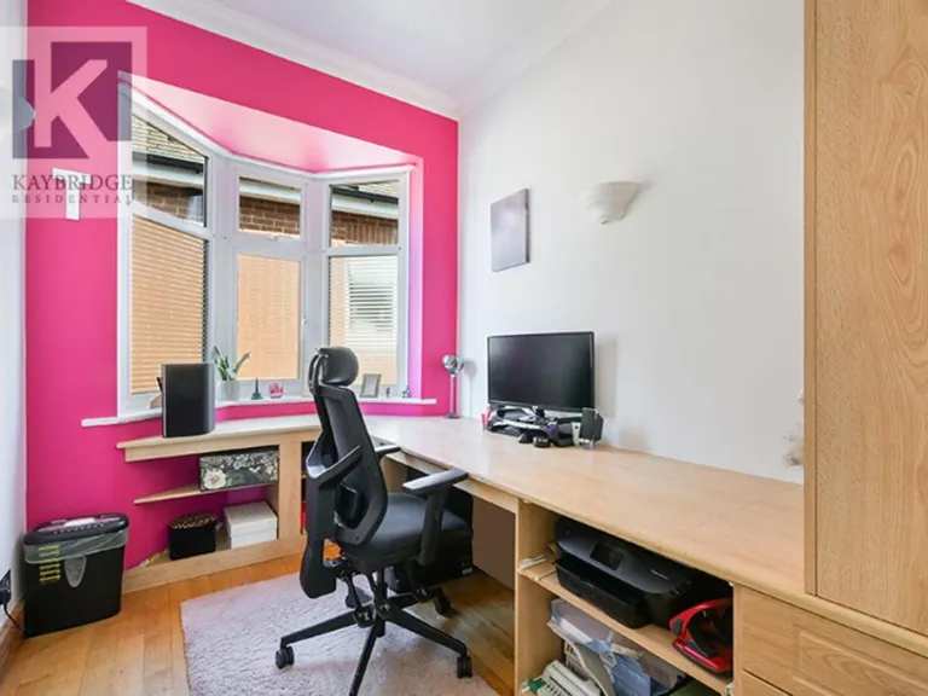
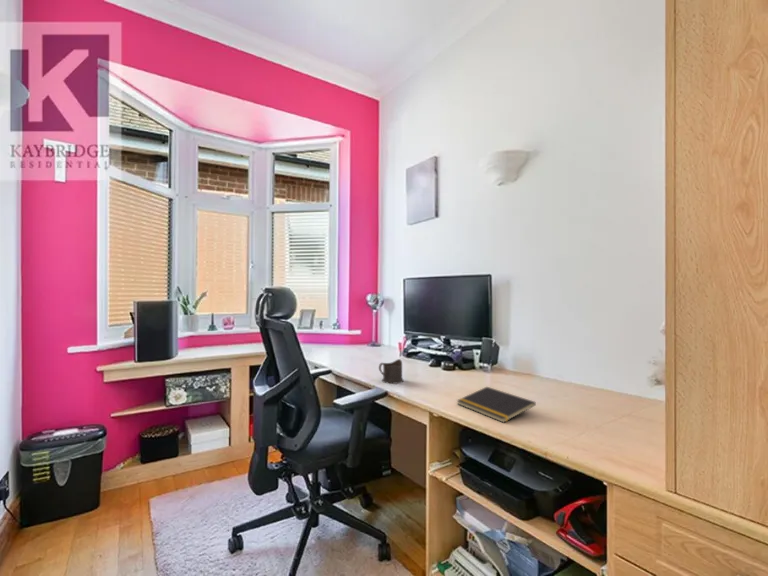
+ cup (390, 371)
+ notepad (494, 402)
